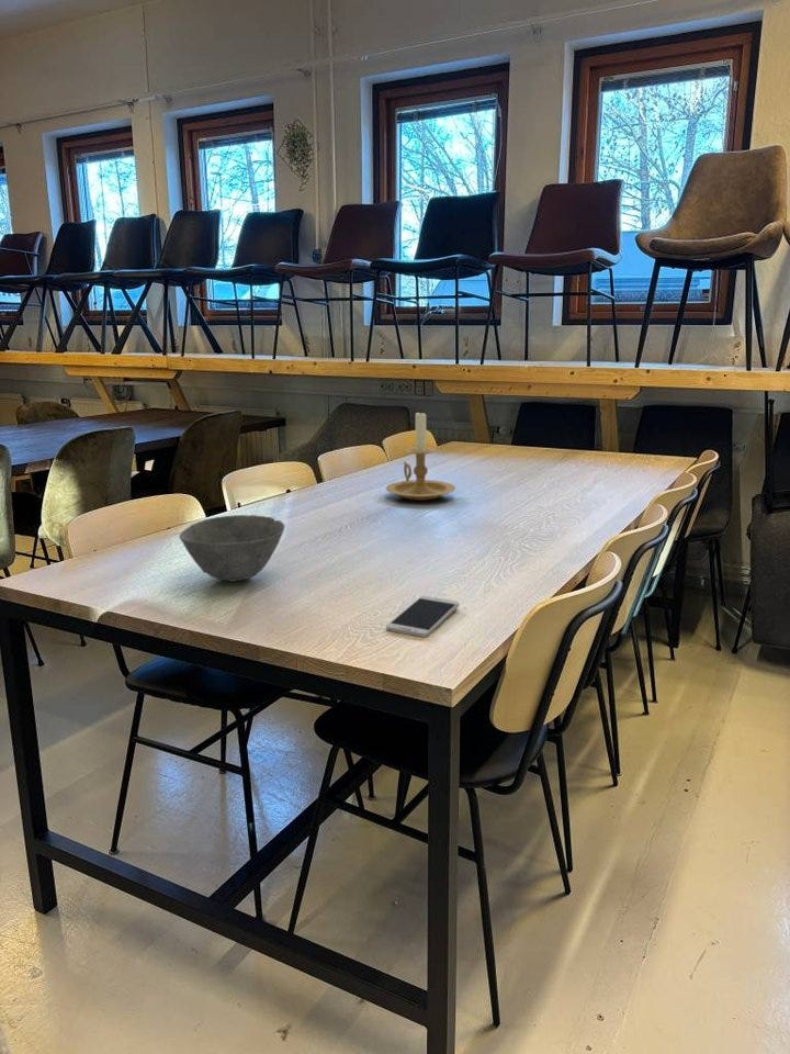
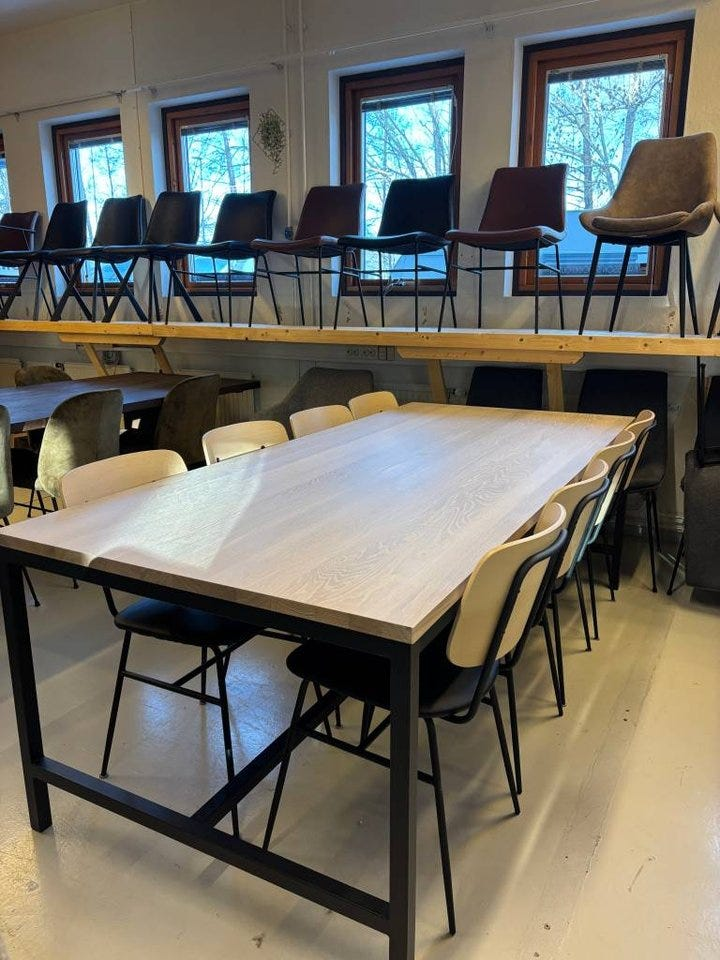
- candle holder (420, 453)
- smartphone (424, 615)
- bowl (234, 552)
